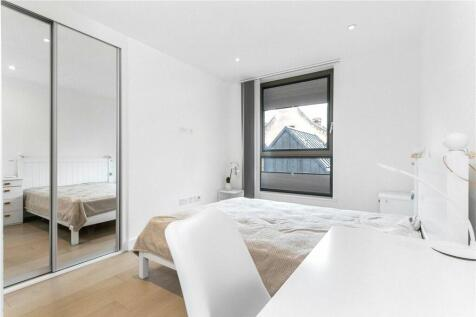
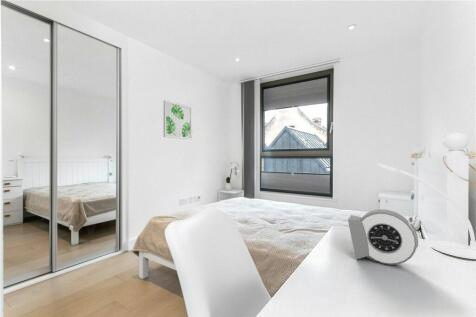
+ alarm clock (381, 235)
+ wall art (178, 121)
